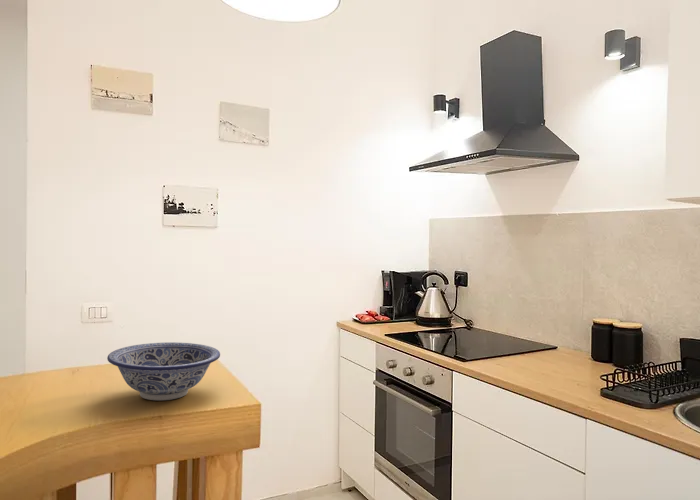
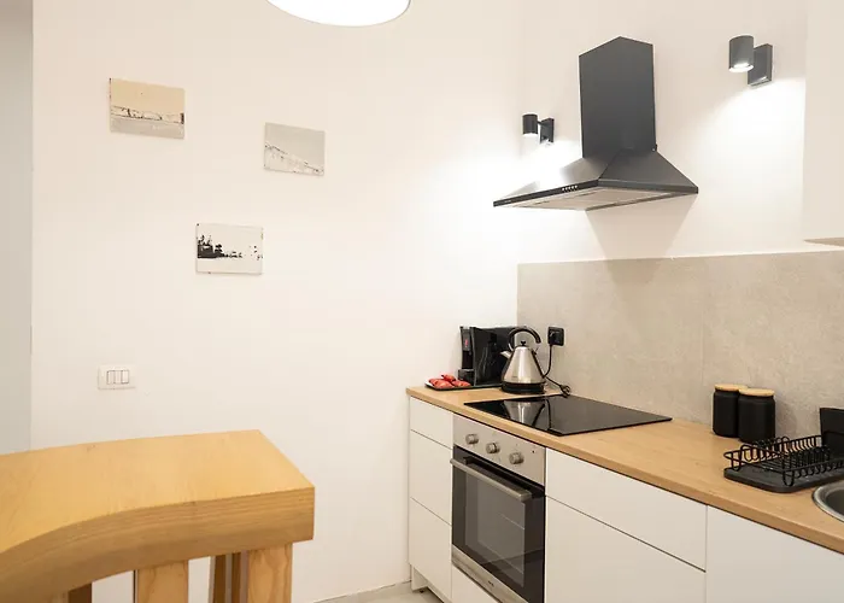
- bowl (165, 373)
